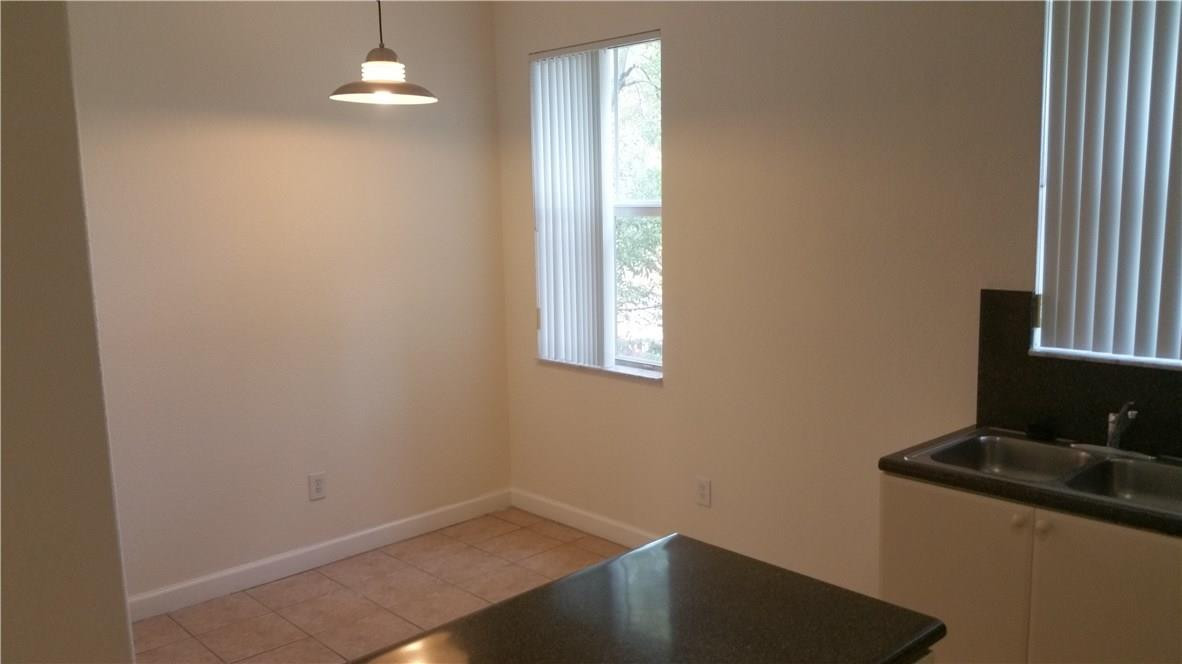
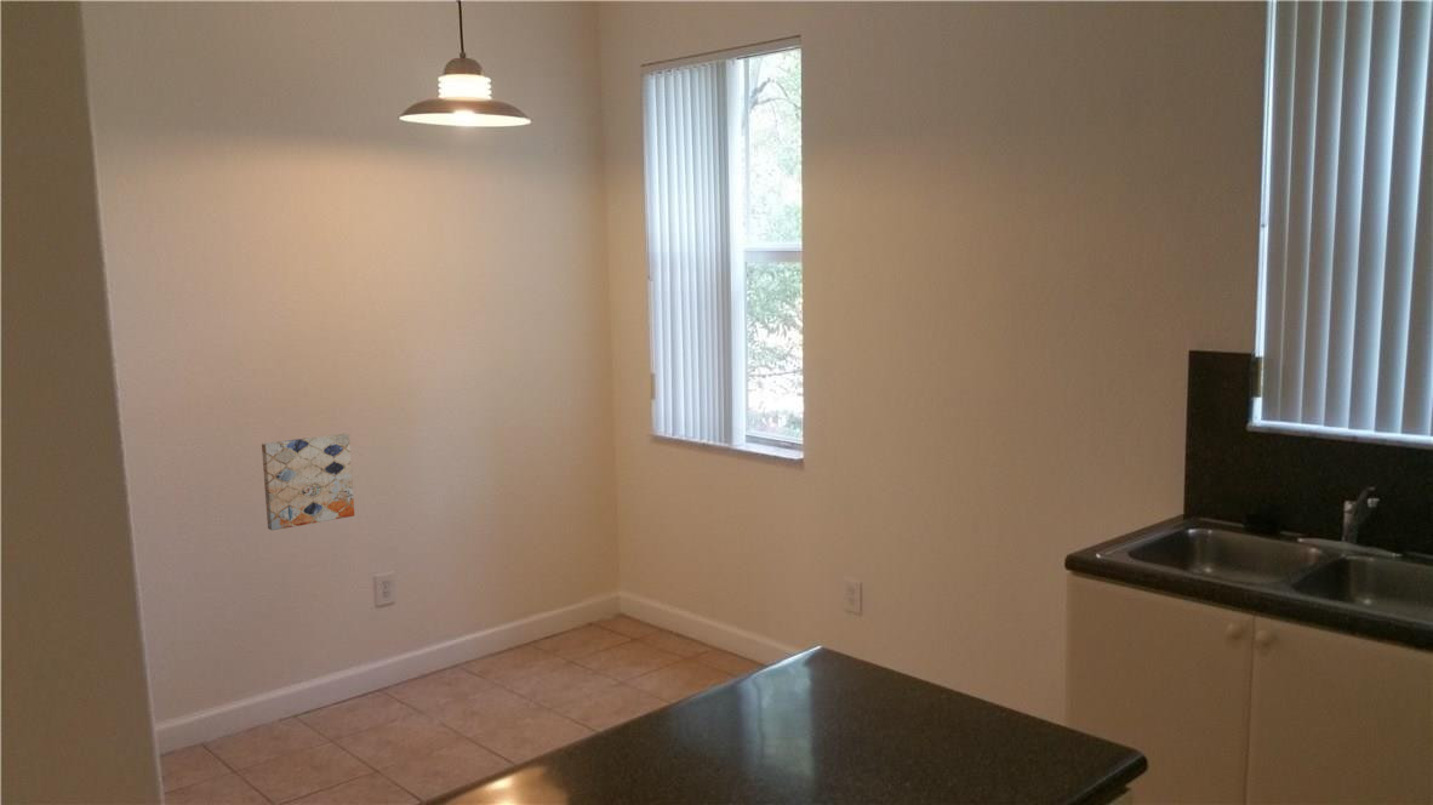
+ wall art (309, 480)
